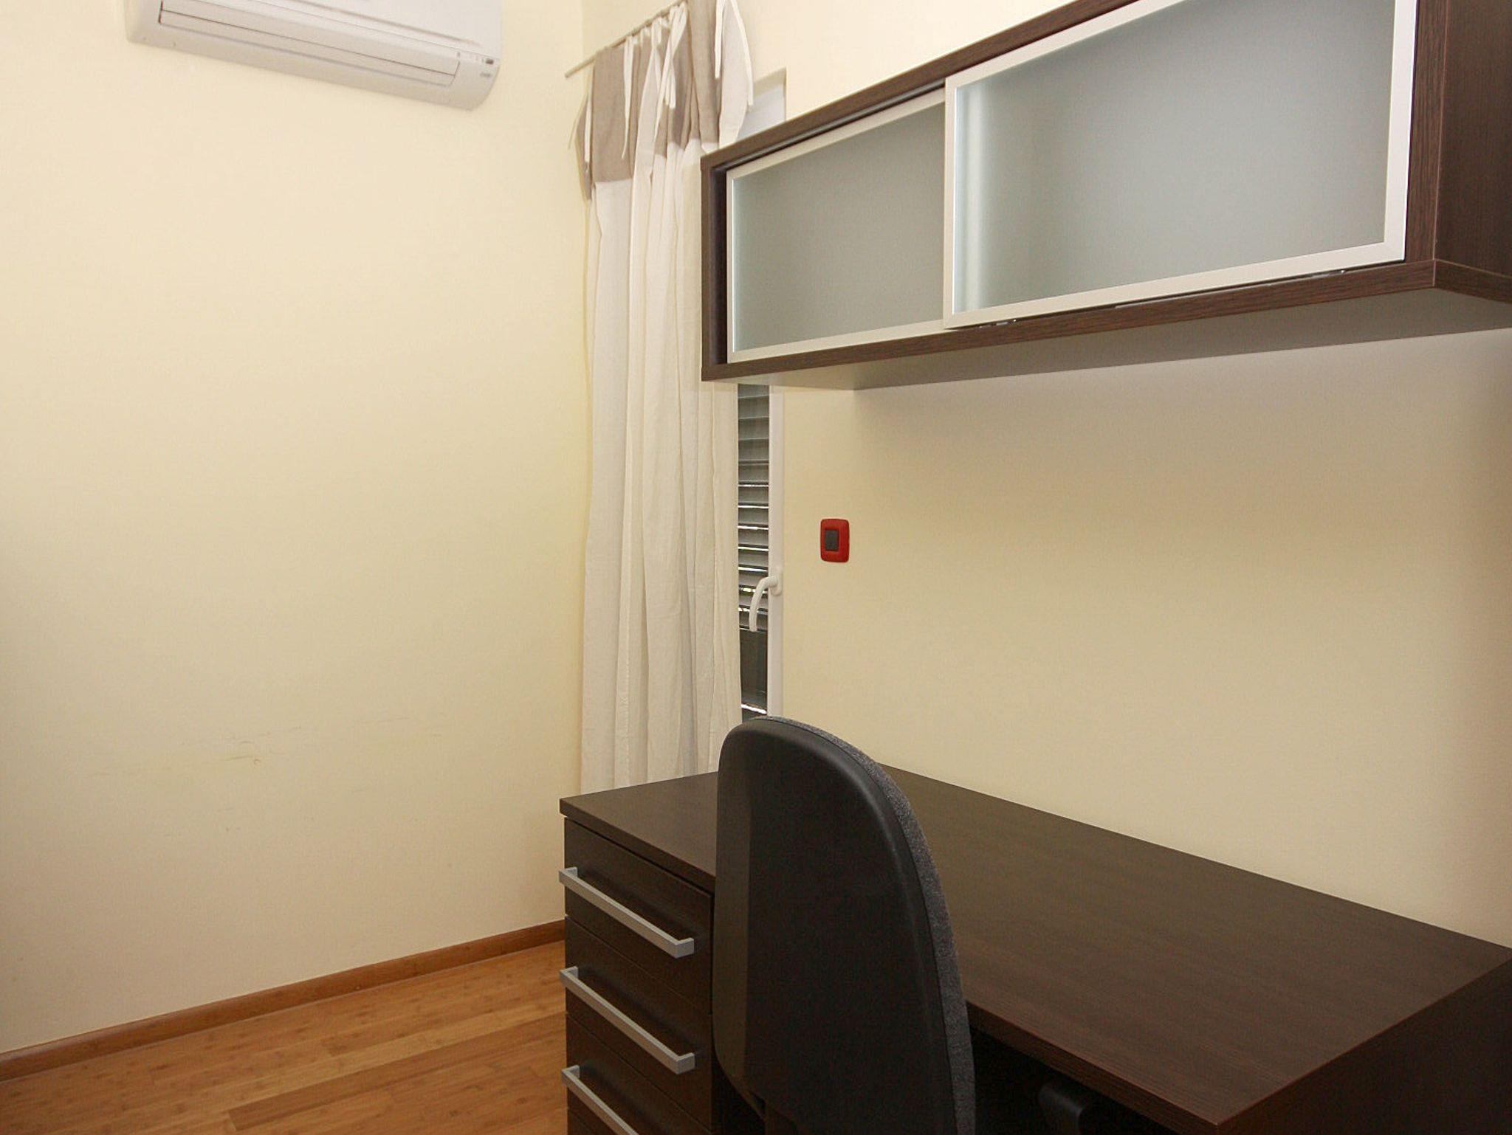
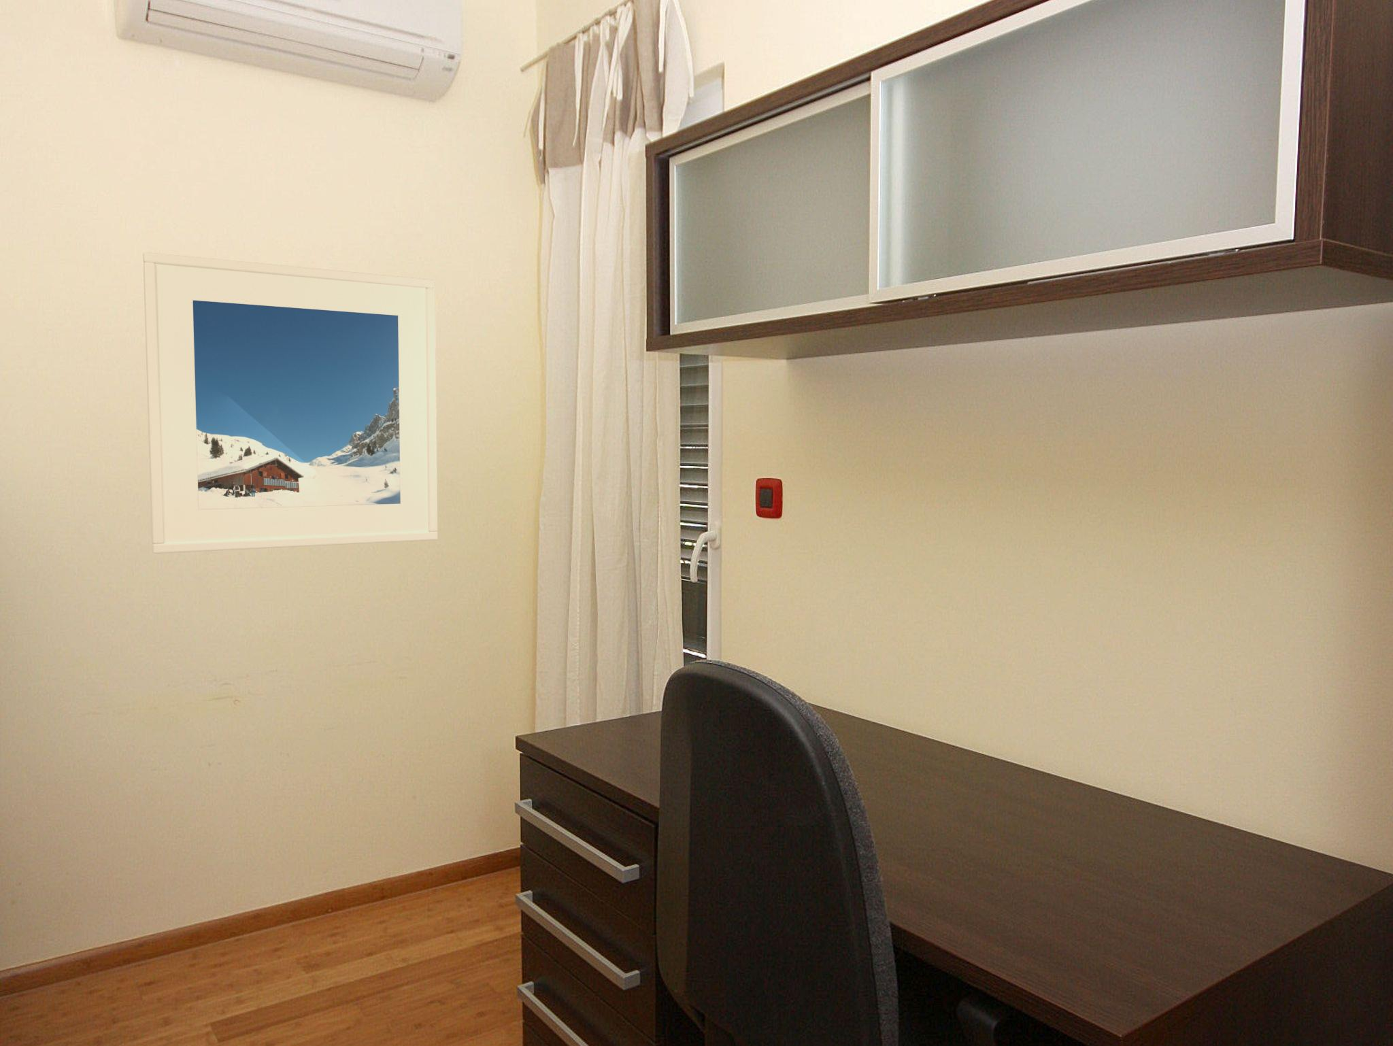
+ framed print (302, 408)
